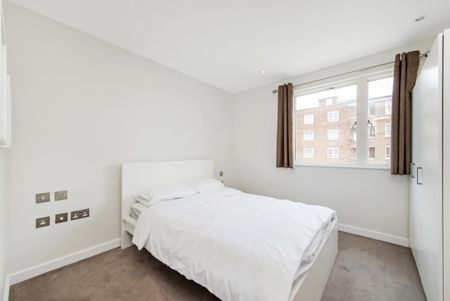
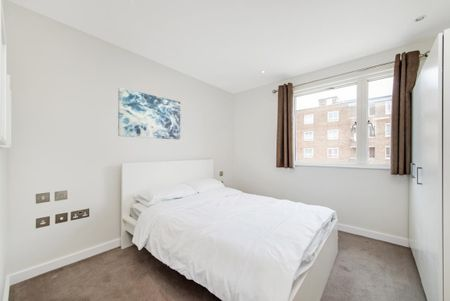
+ wall art (153, 116)
